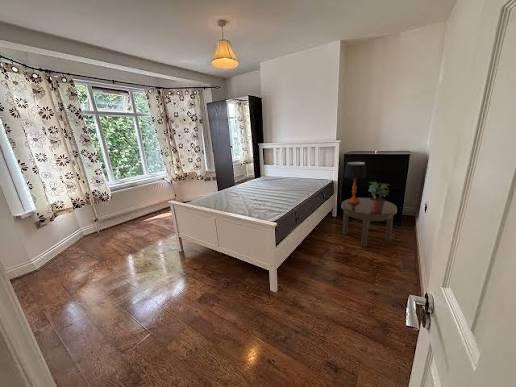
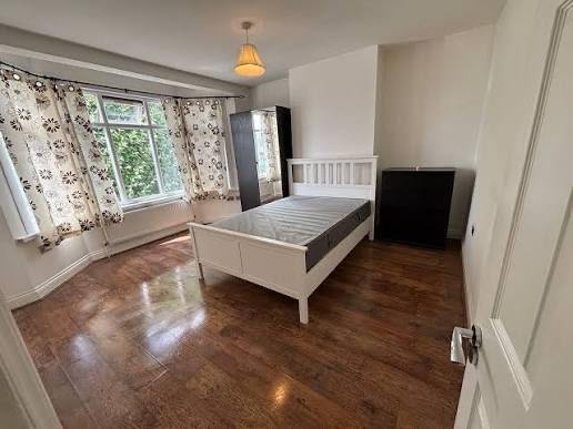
- side table (366, 221)
- table lamp (354, 182)
- potted plant (375, 196)
